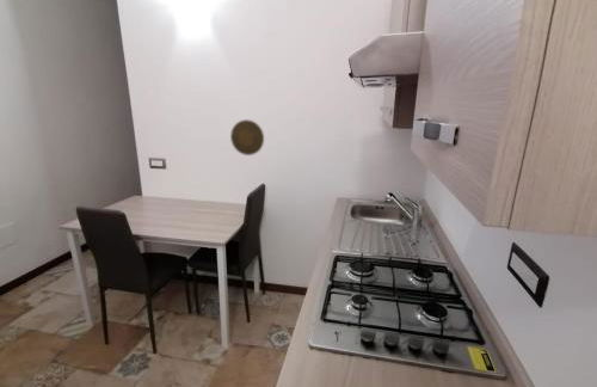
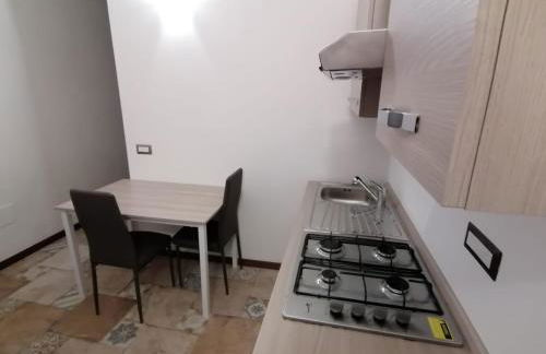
- decorative plate (246, 137)
